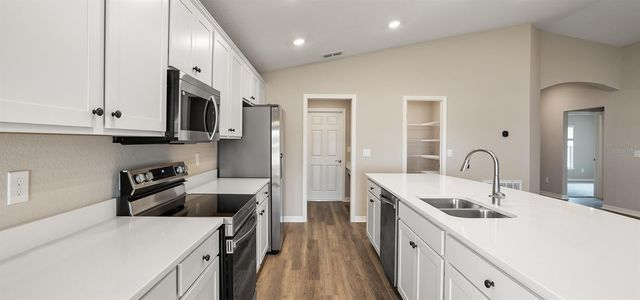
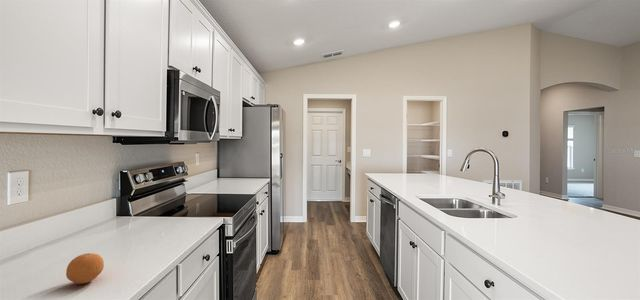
+ fruit (85, 268)
